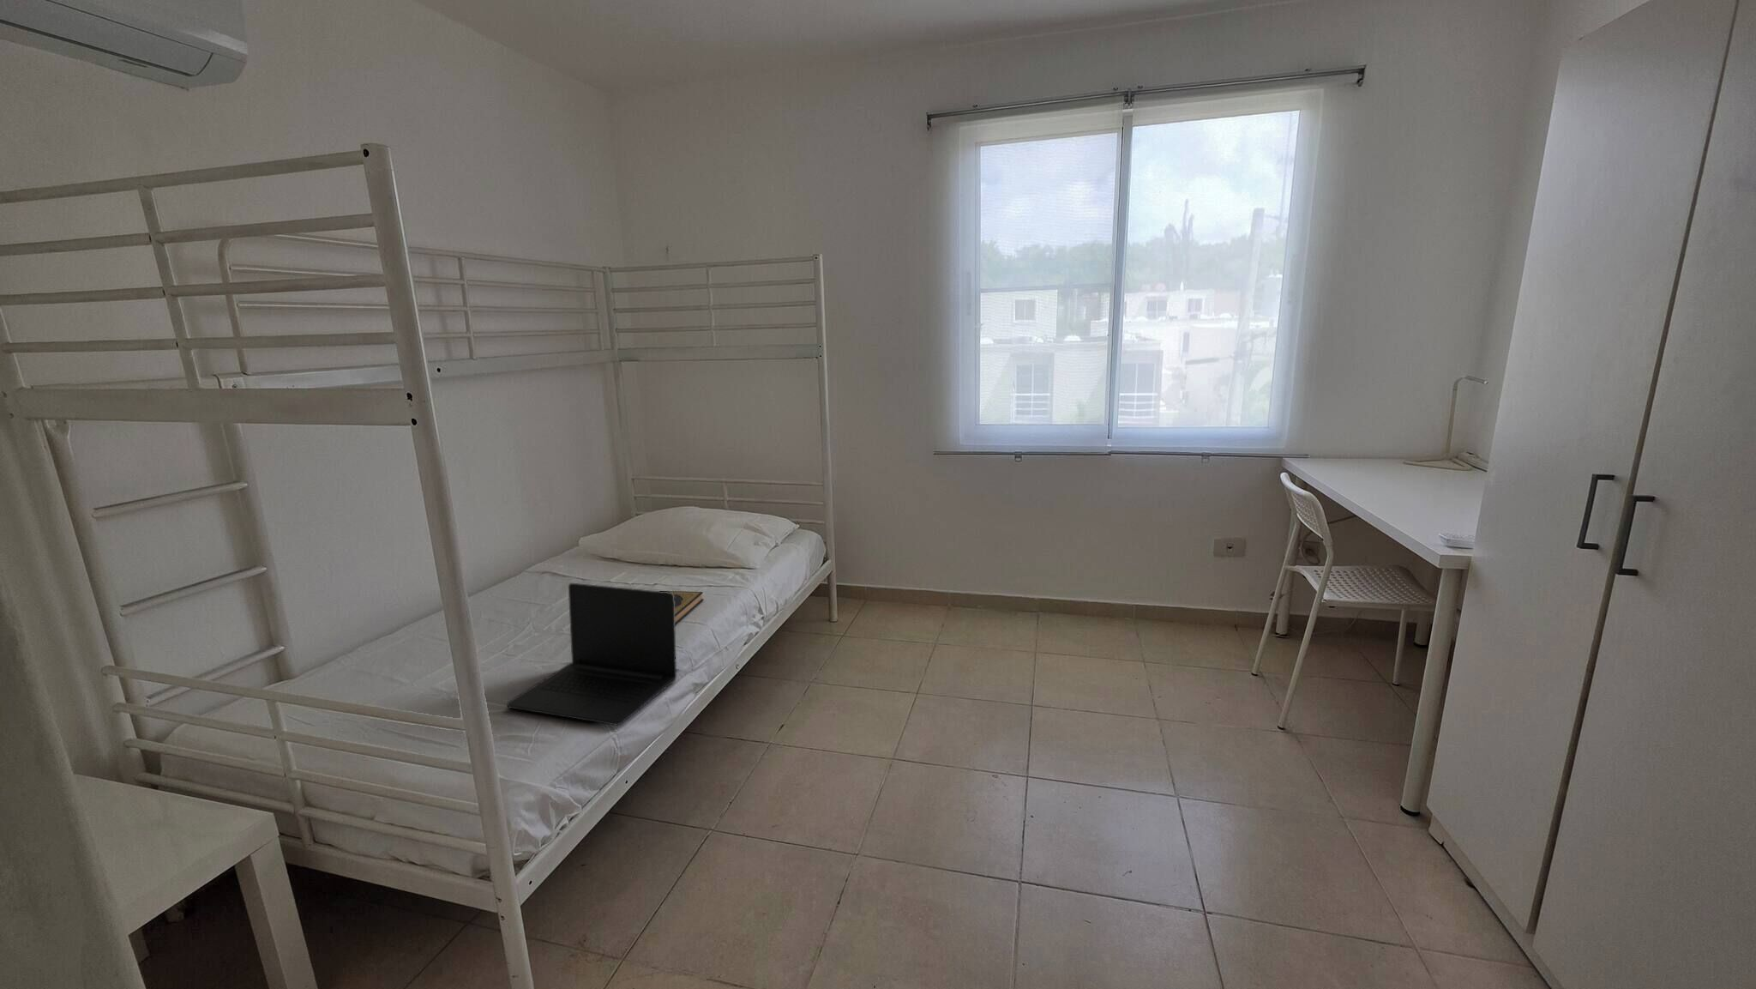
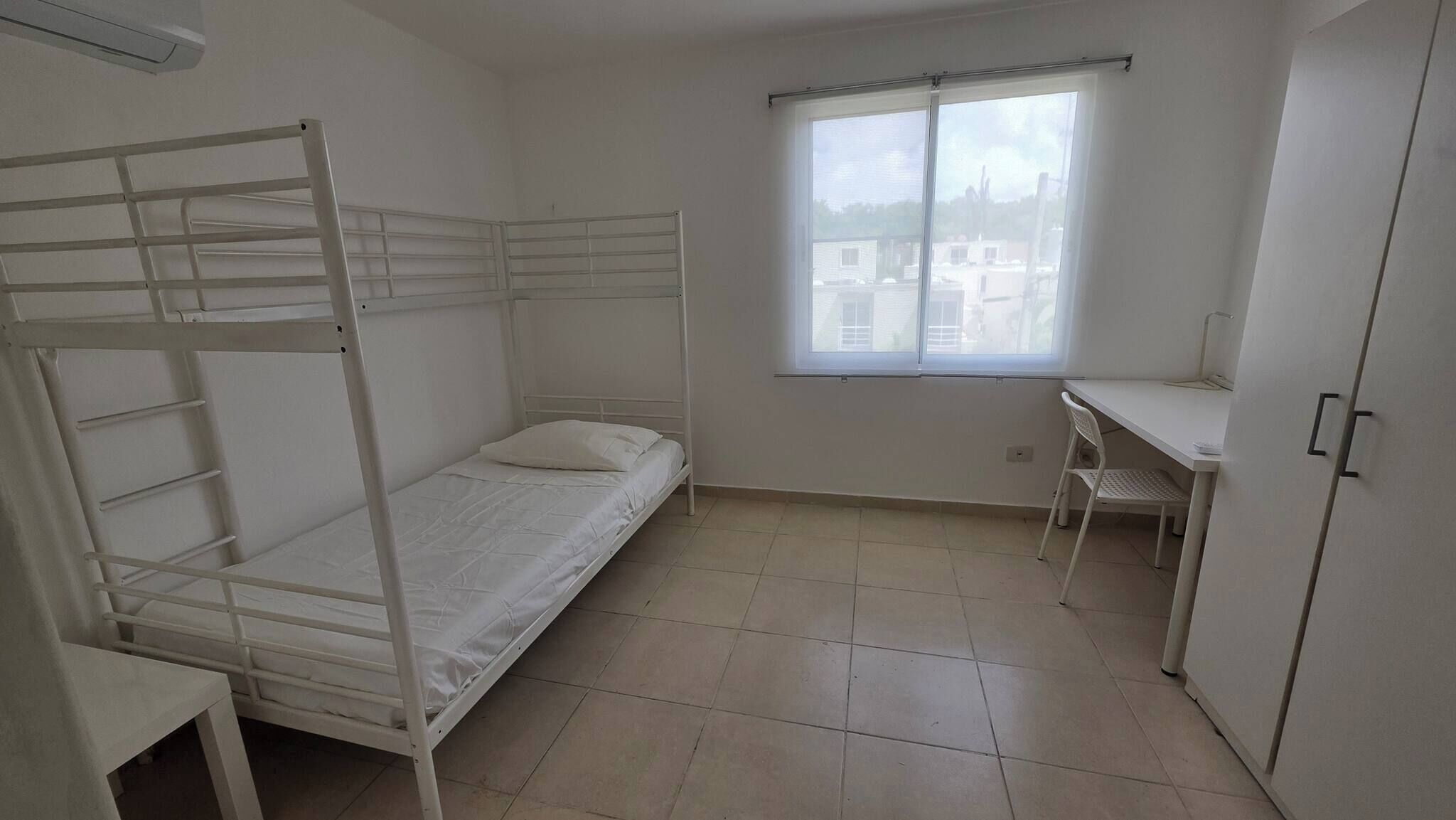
- hardback book (675, 608)
- laptop (592, 649)
